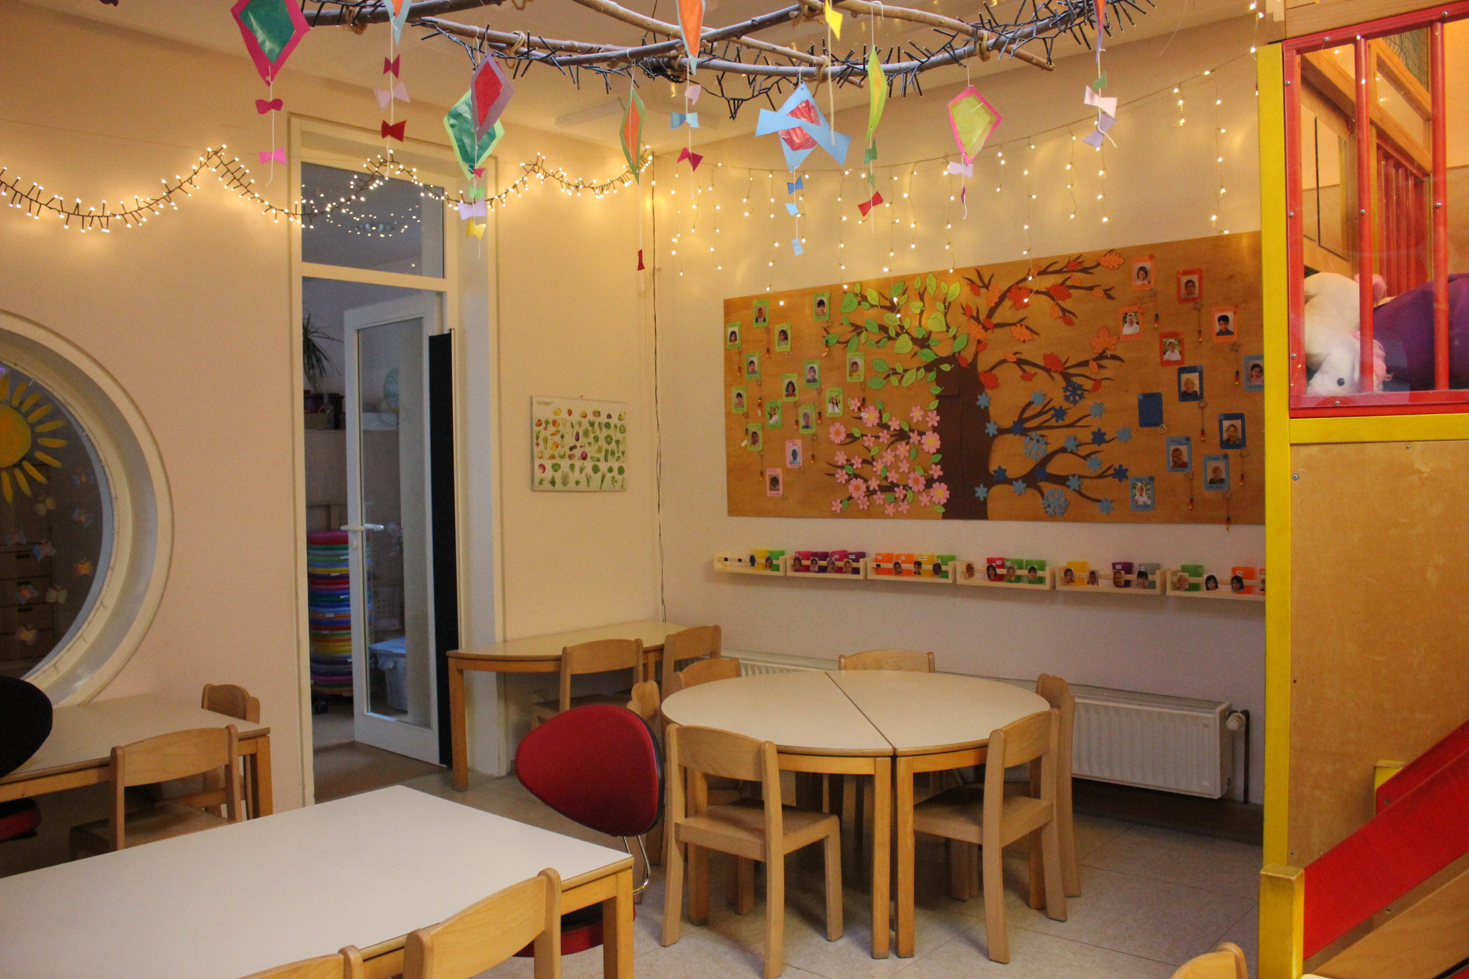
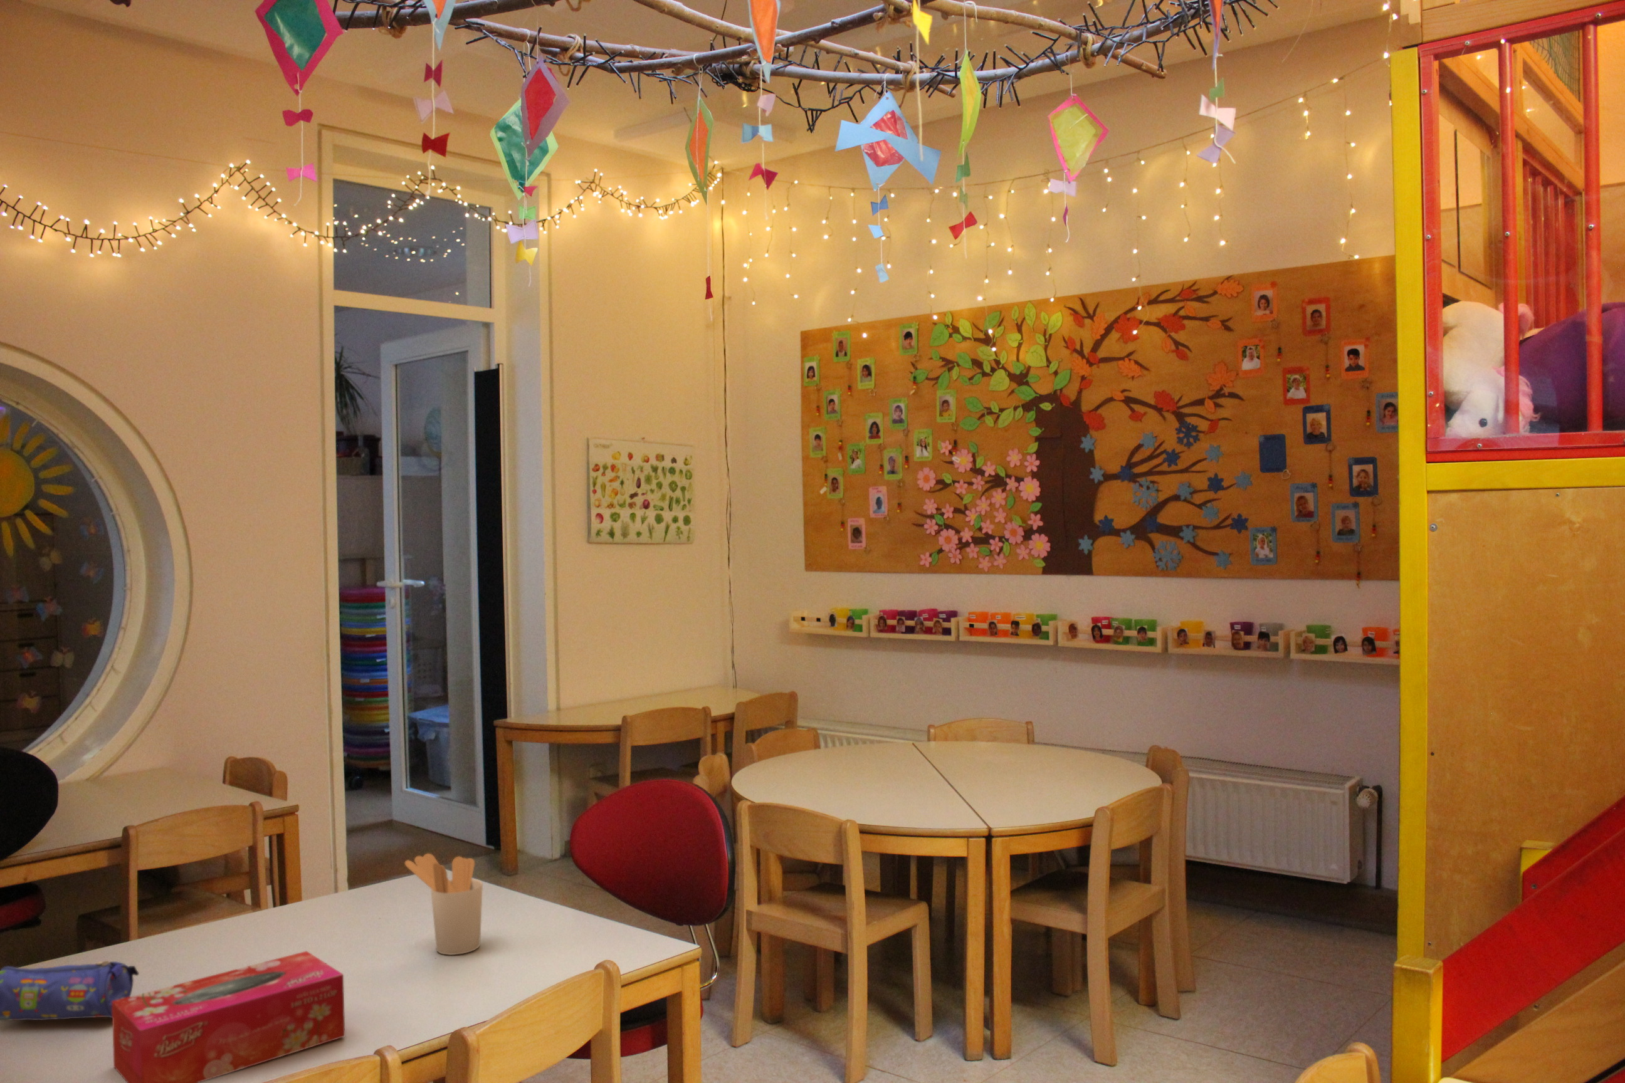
+ pencil case (59, 990)
+ tissue box (231, 1019)
+ utensil holder (445, 900)
